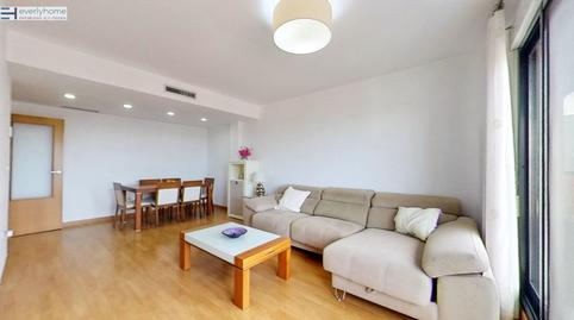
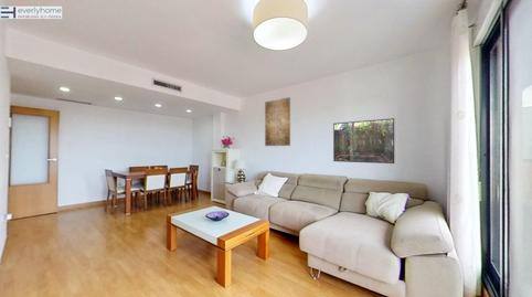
+ wall art (277, 123)
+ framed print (361, 141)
